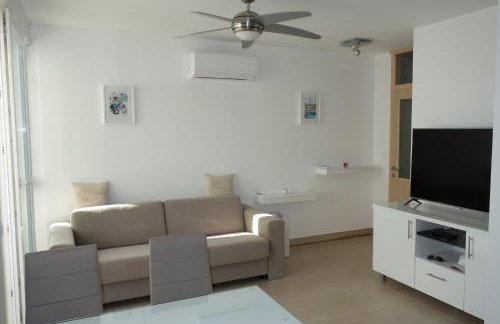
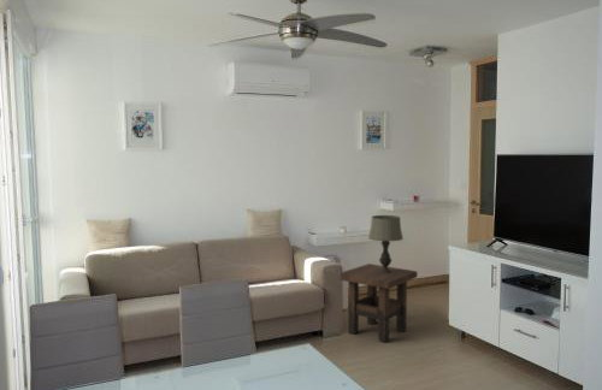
+ table lamp (385, 243)
+ side table (377, 301)
